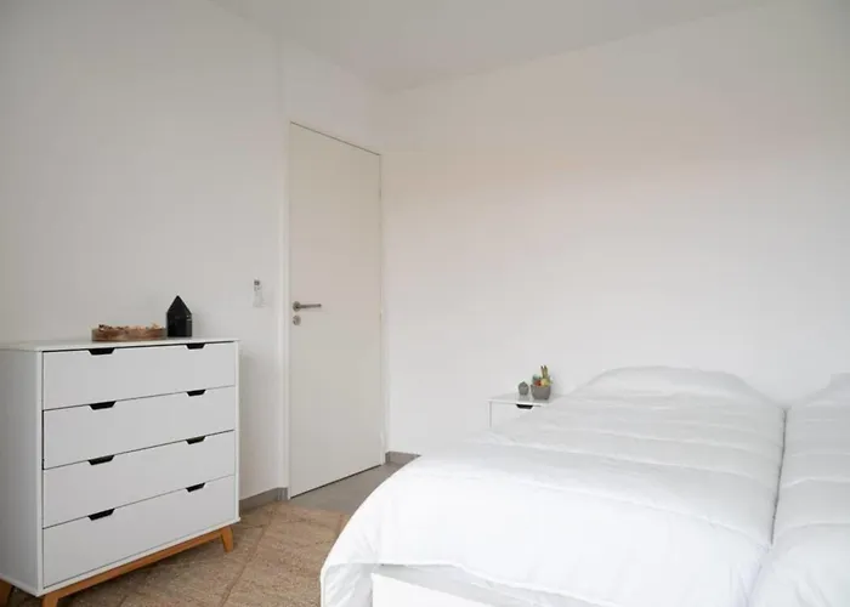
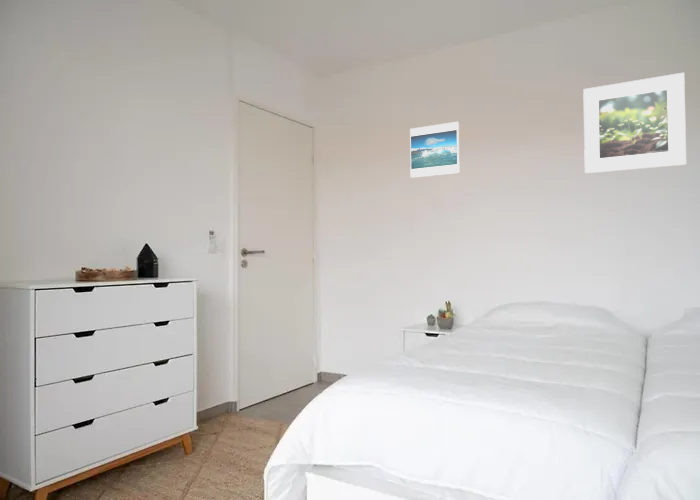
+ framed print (434, 150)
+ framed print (632, 125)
